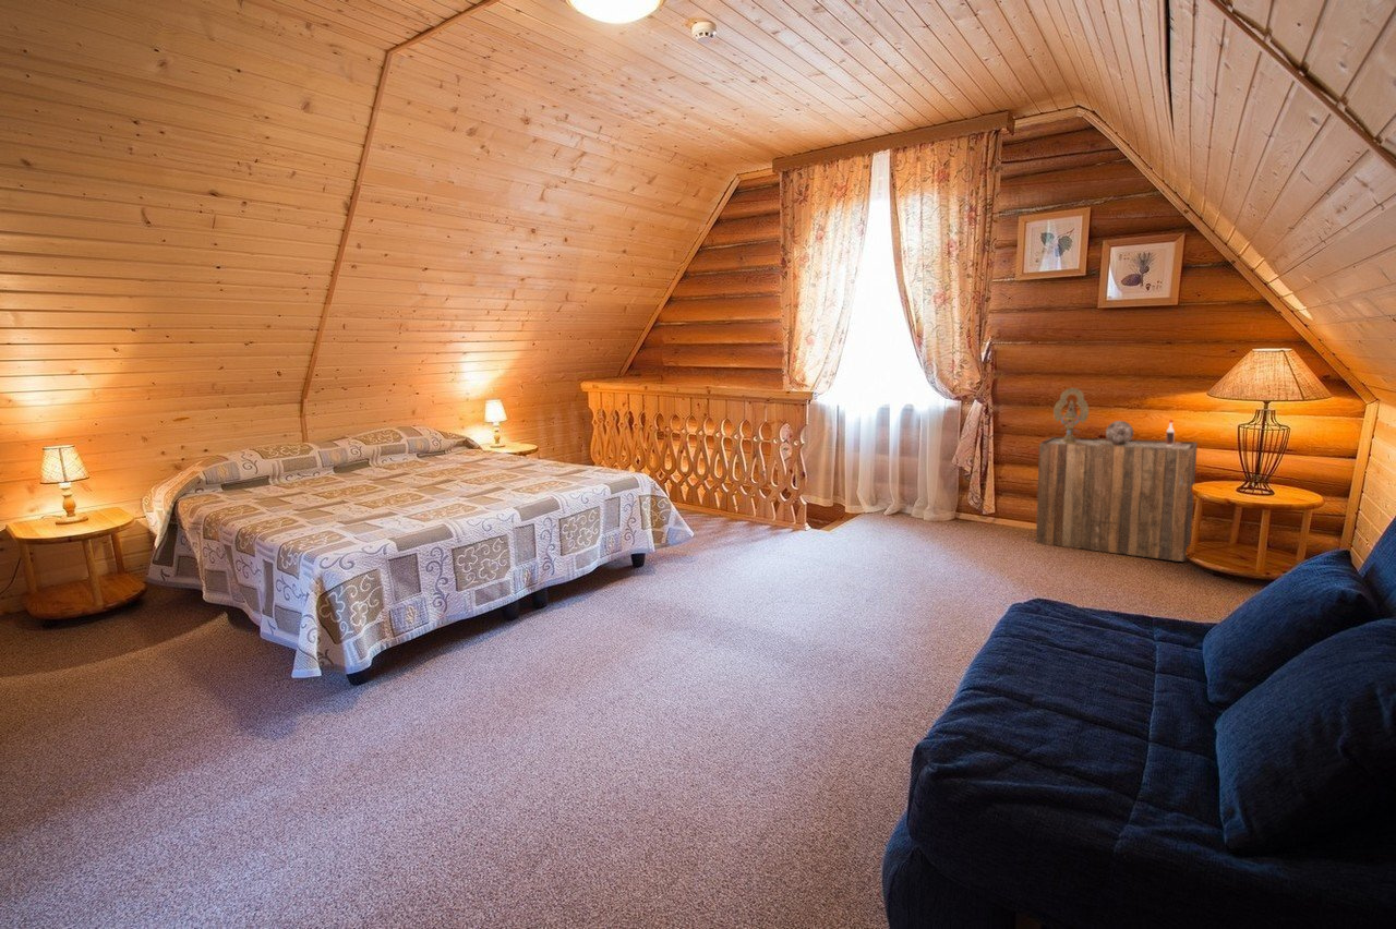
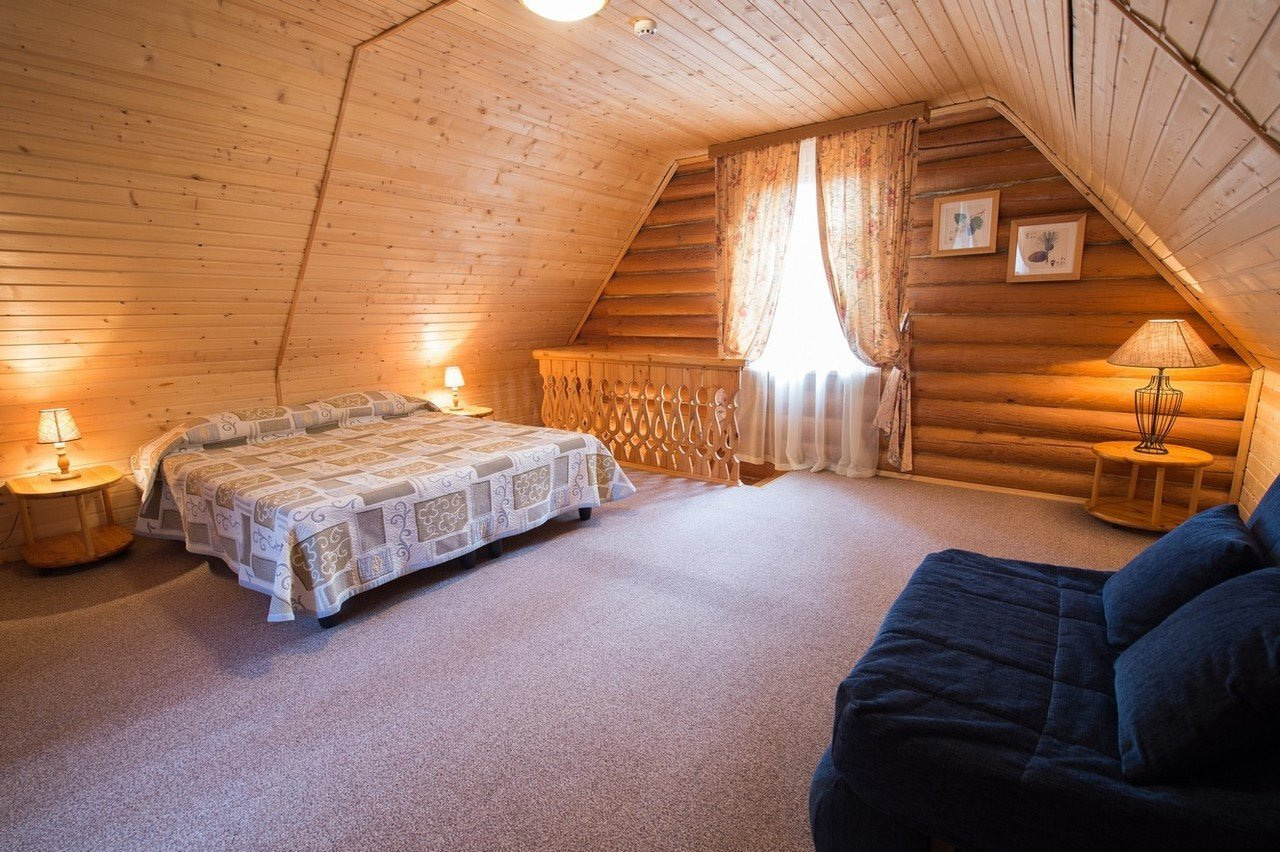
- cabinet (1115, 468)
